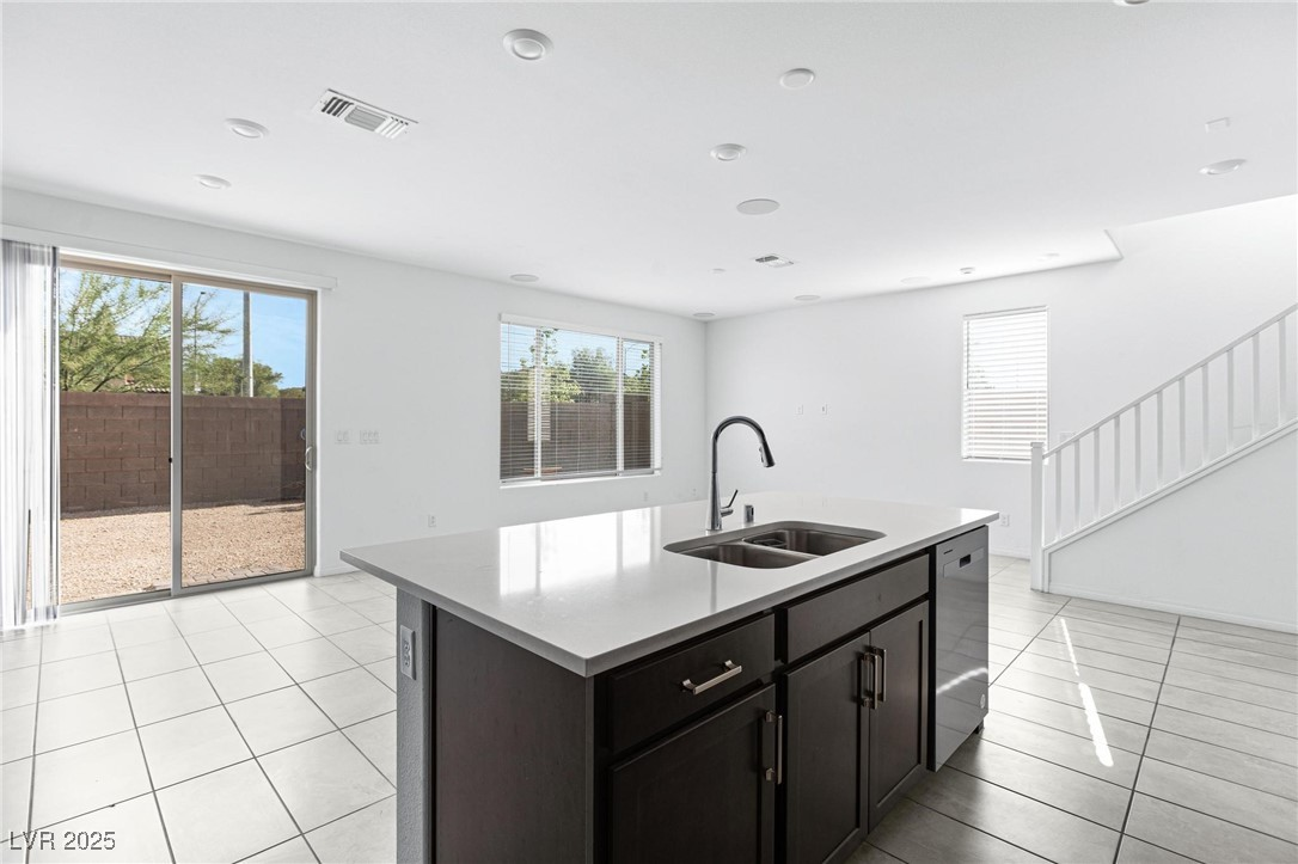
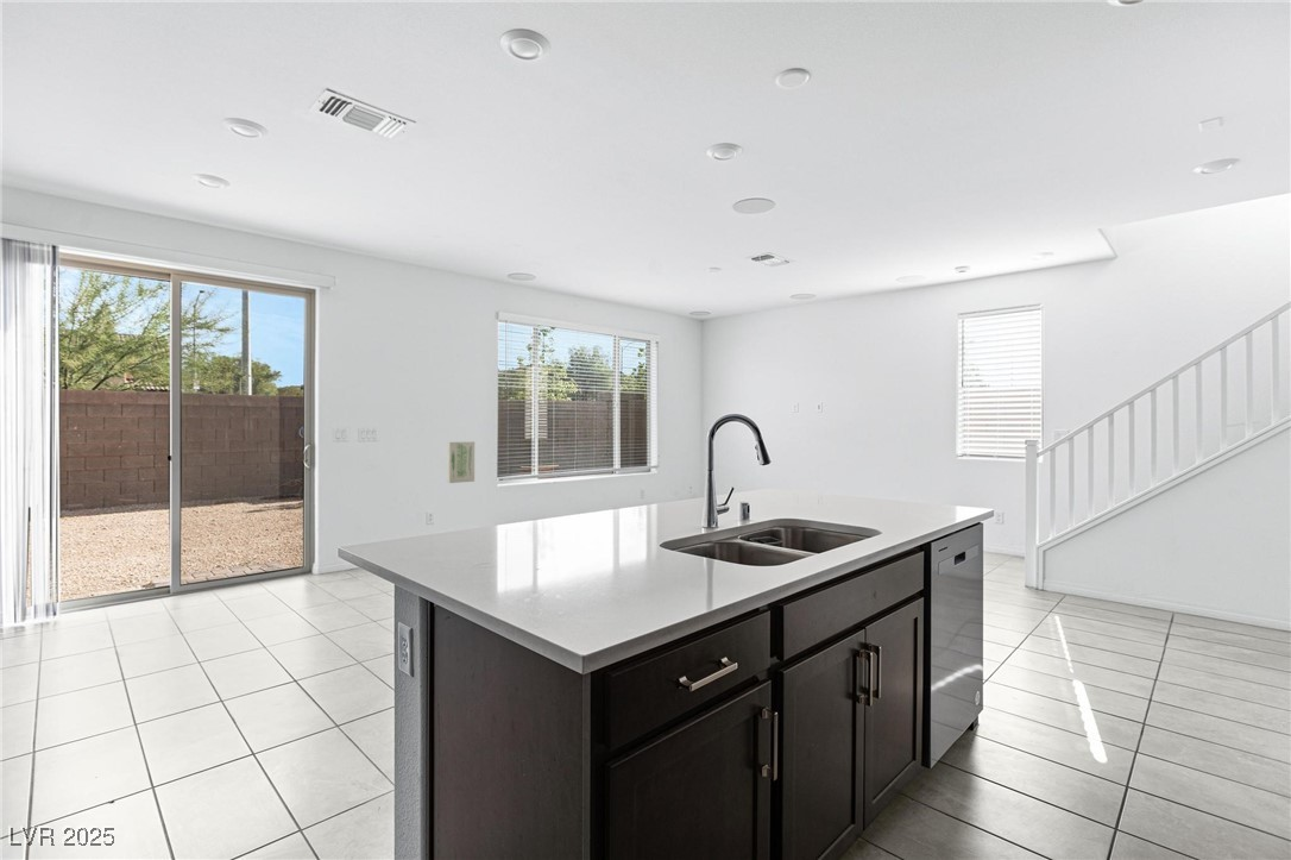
+ wall art (461, 462)
